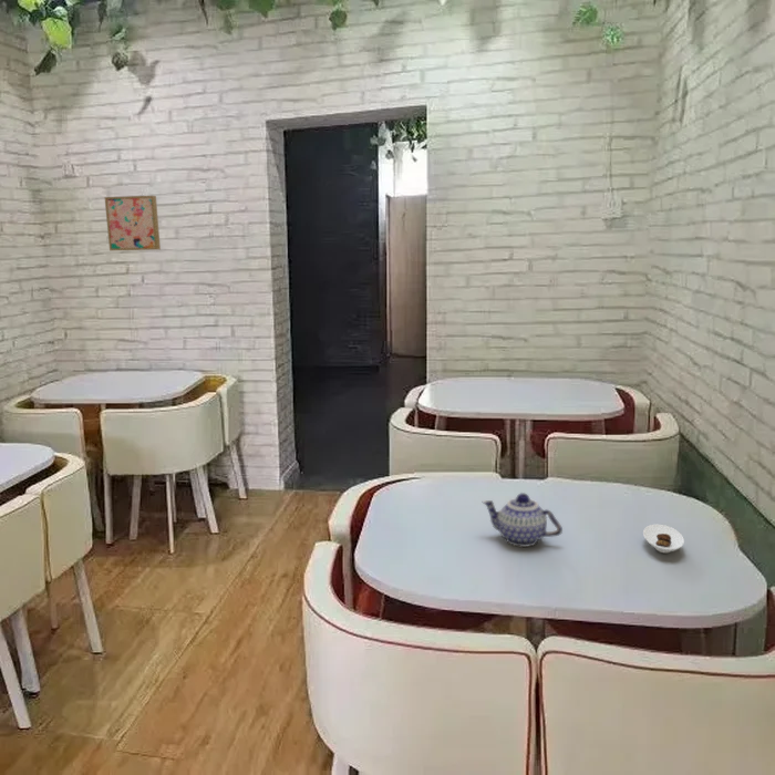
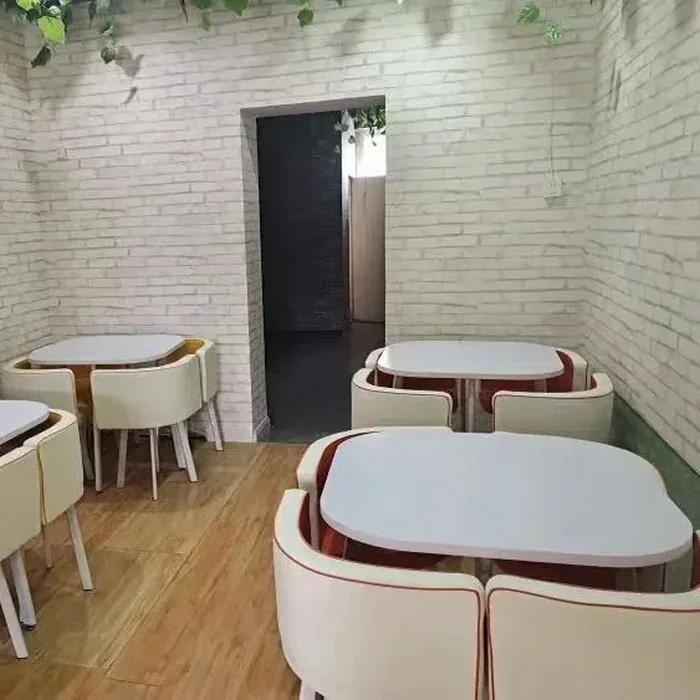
- saucer (662, 540)
- wall art (132, 223)
- teapot (520, 517)
